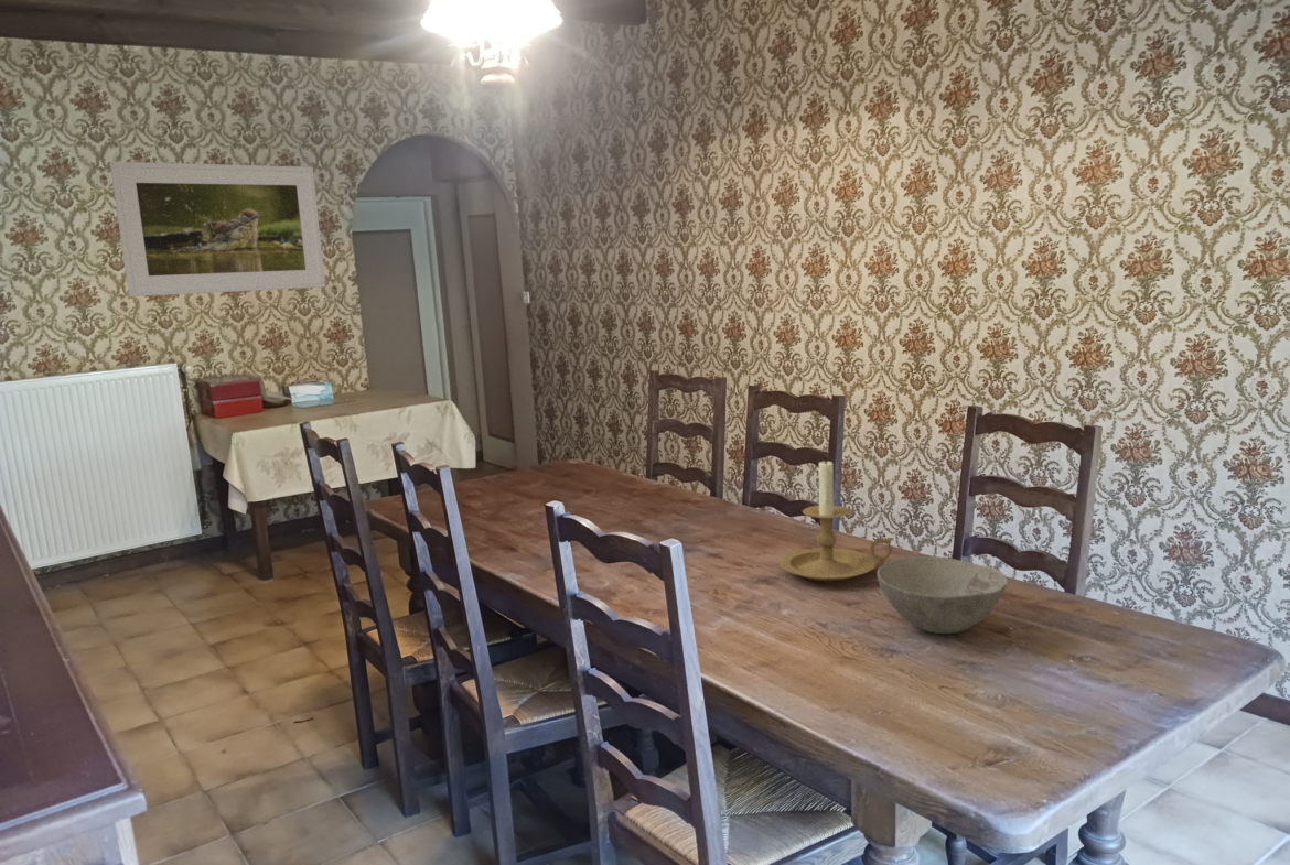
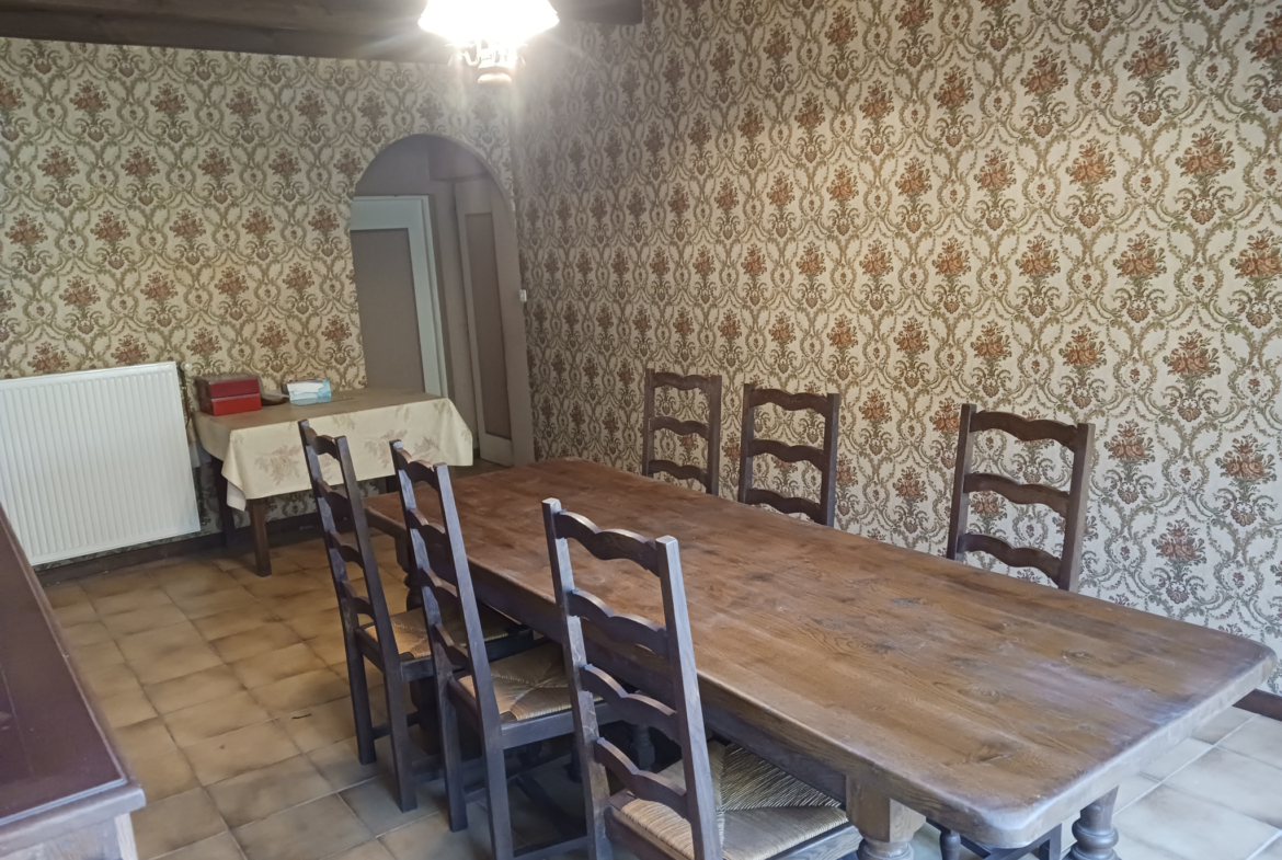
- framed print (225, 228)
- candle holder (826, 516)
- bowl (939, 601)
